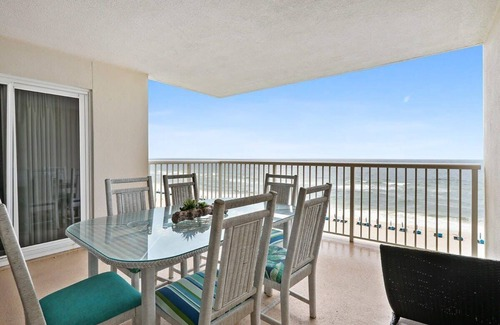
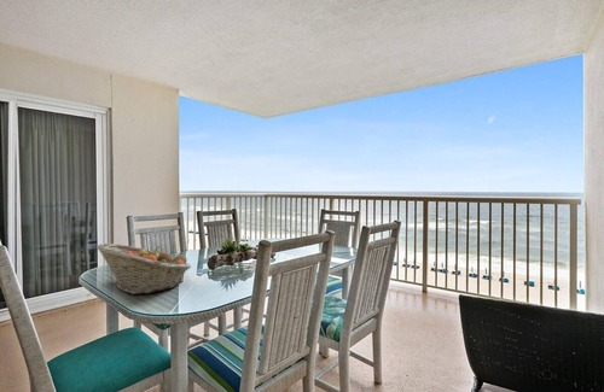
+ fruit basket (145, 263)
